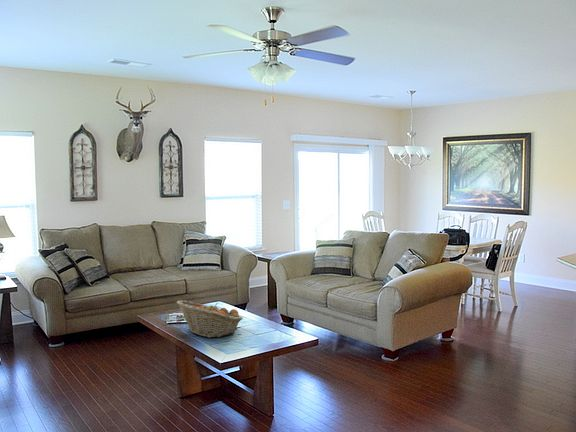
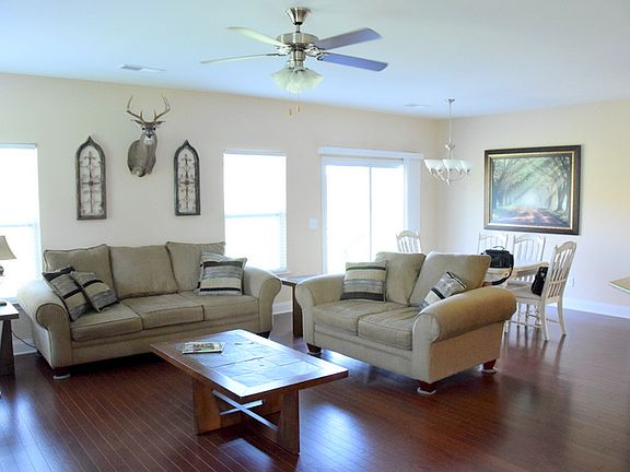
- fruit basket (209, 315)
